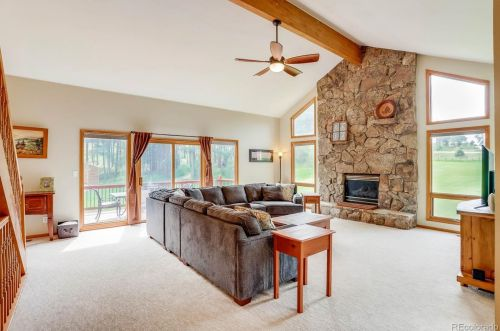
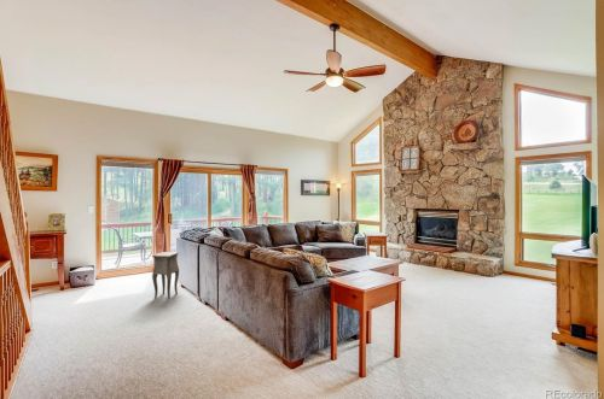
+ side table (165, 274)
